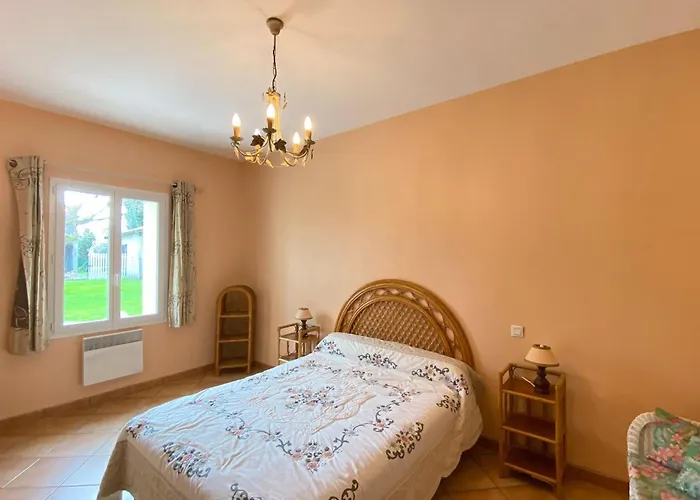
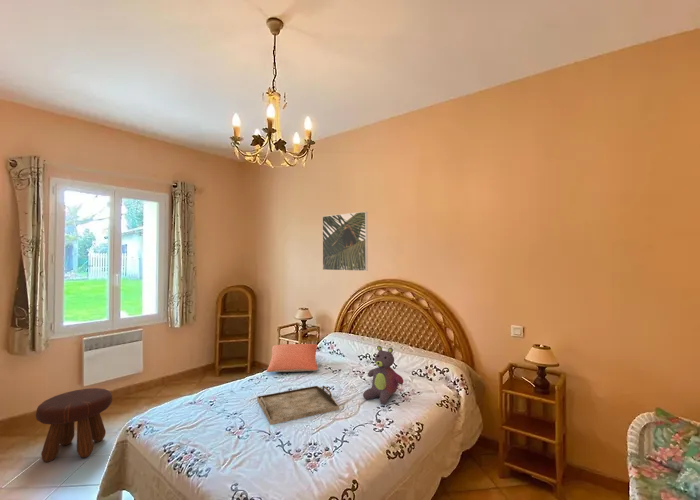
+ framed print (343, 242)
+ serving tray (296, 399)
+ stuffed bear (381, 372)
+ pillow (293, 357)
+ footstool (77, 423)
